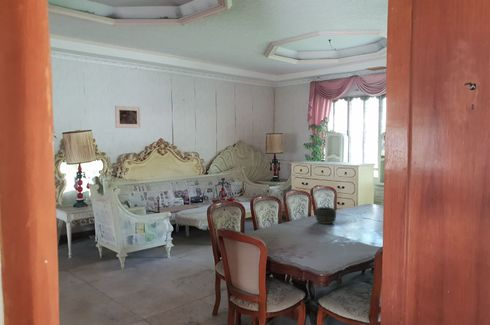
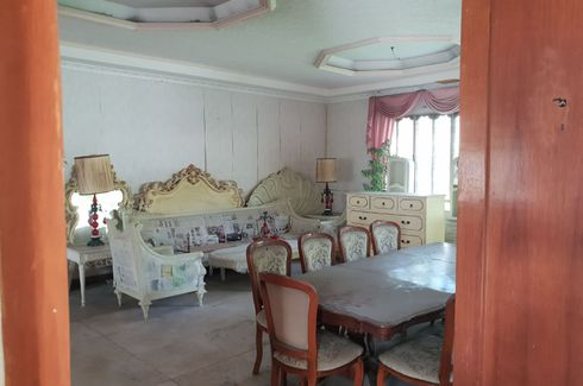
- bowl (325, 215)
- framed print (128, 117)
